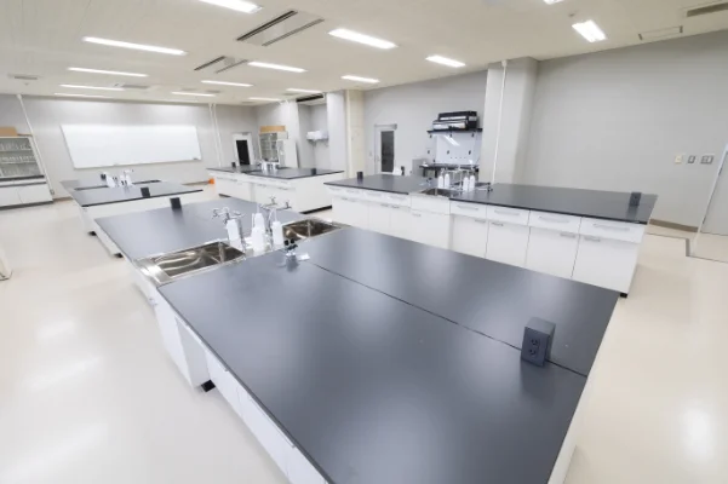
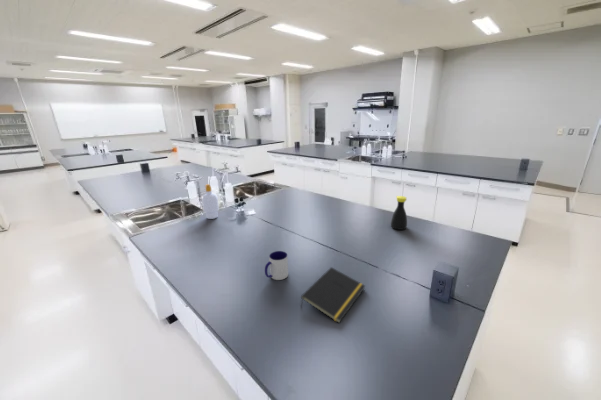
+ bottle (400, 212)
+ soap bottle (210, 201)
+ mug (275, 266)
+ notepad (334, 291)
